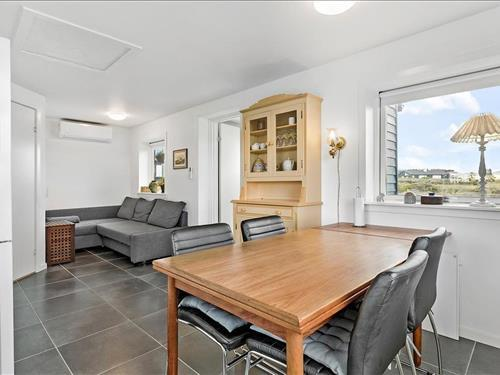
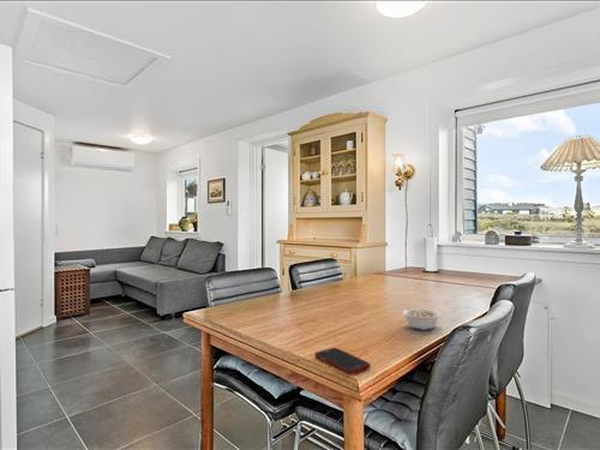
+ legume (420, 318)
+ cell phone (341, 359)
